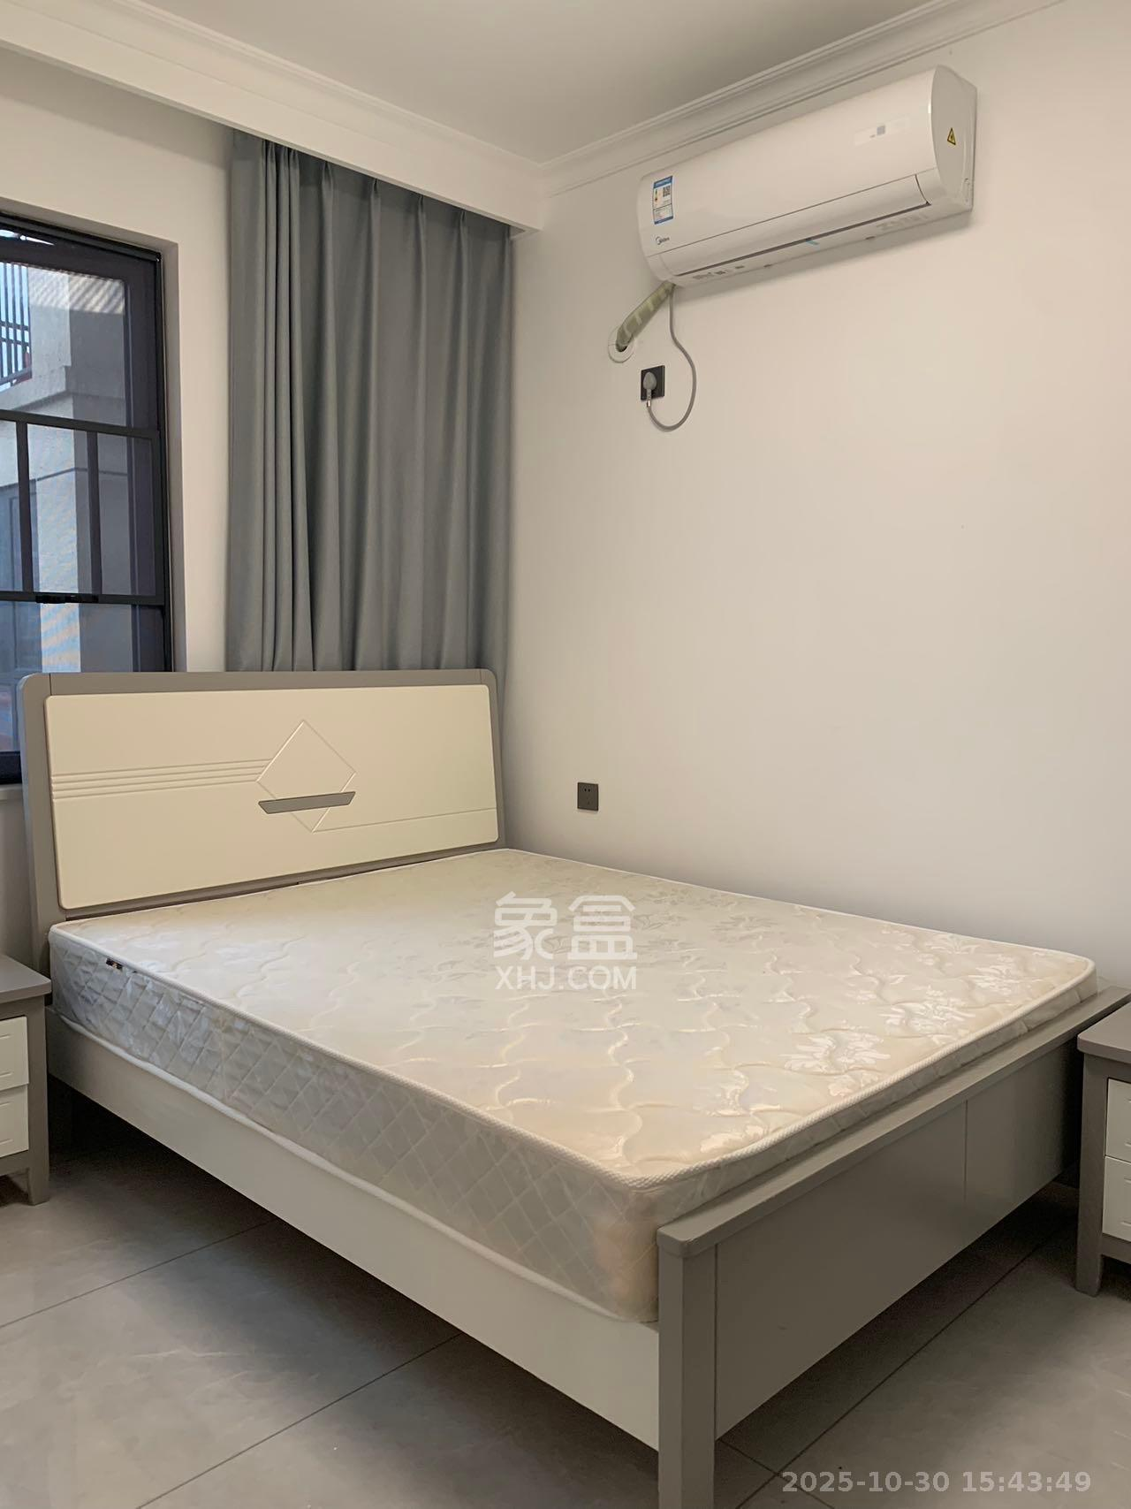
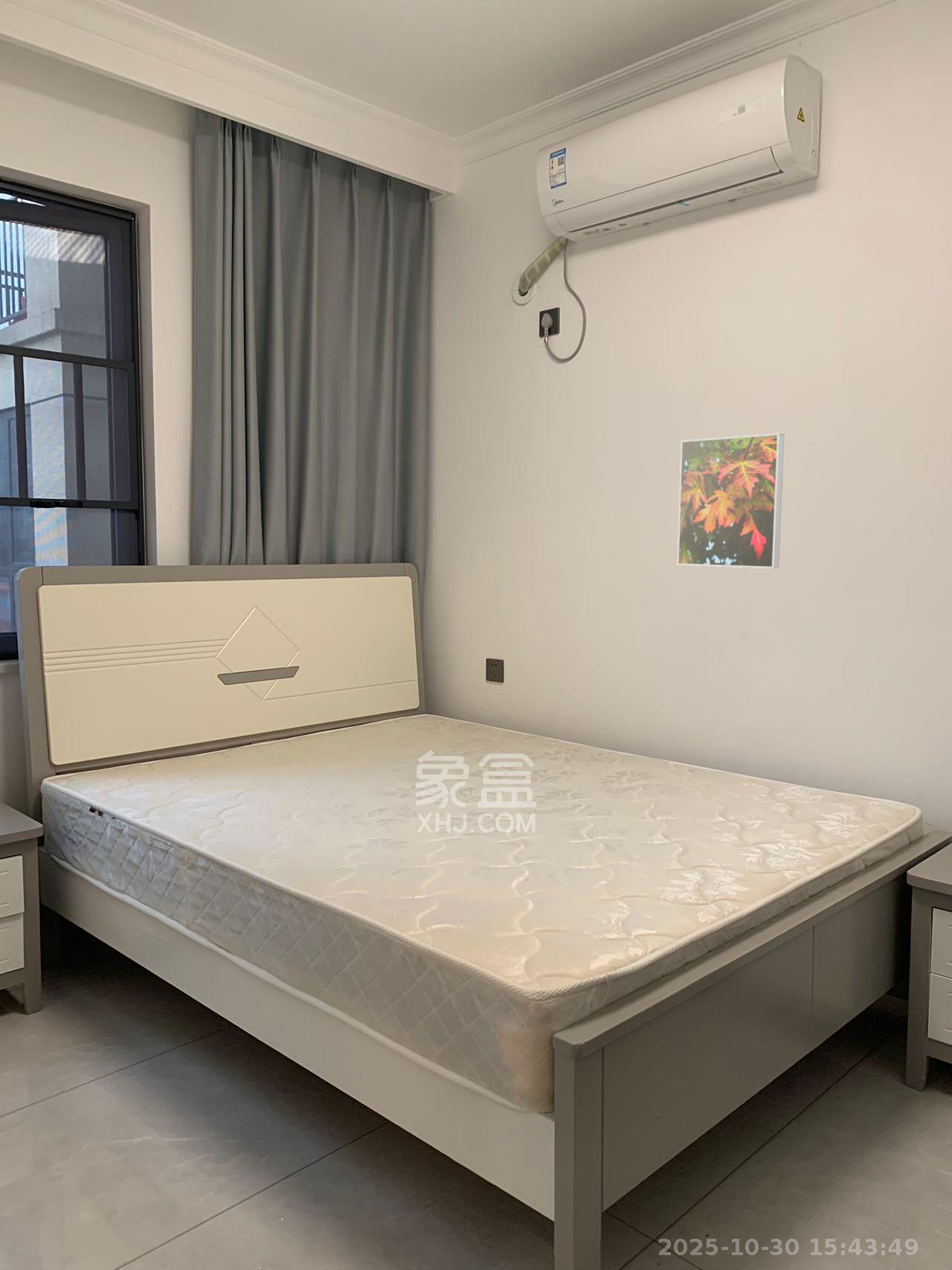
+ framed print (728, 502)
